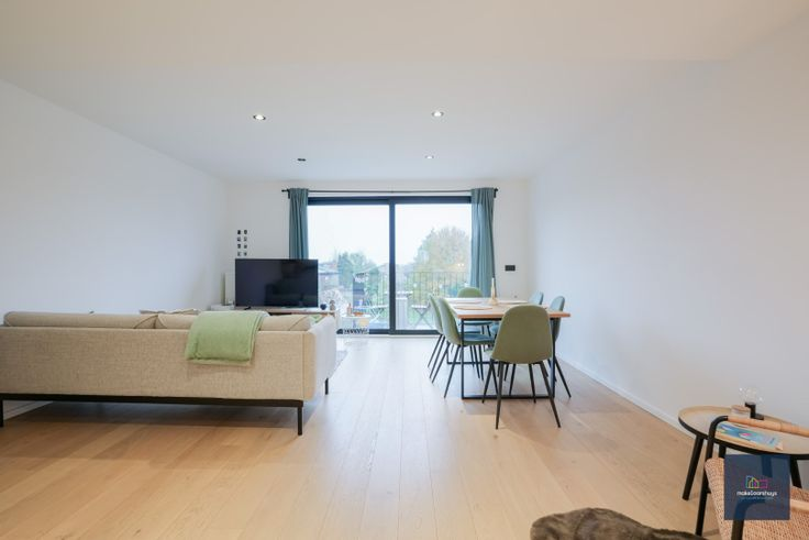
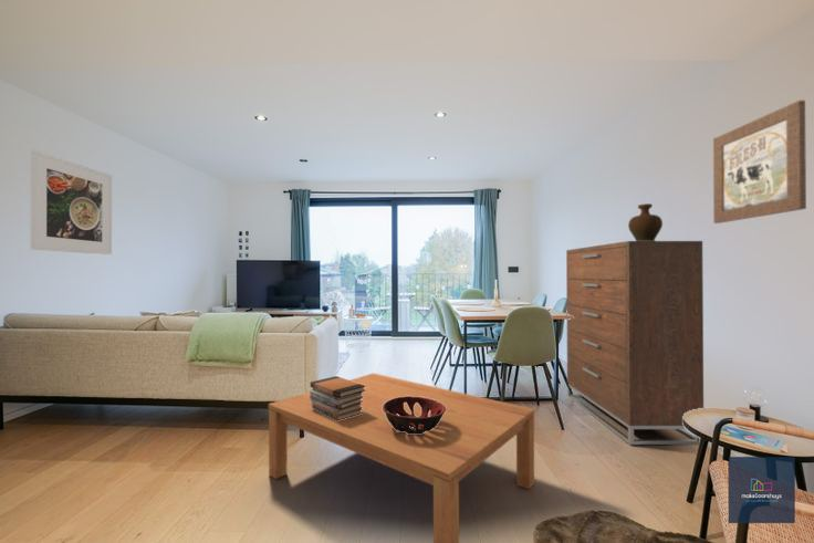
+ dresser (622, 331)
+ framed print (75, 208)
+ decorative bowl (414, 415)
+ book stack (336, 396)
+ decorative vase (645, 223)
+ wall art (753, 169)
+ coffee table (398, 442)
